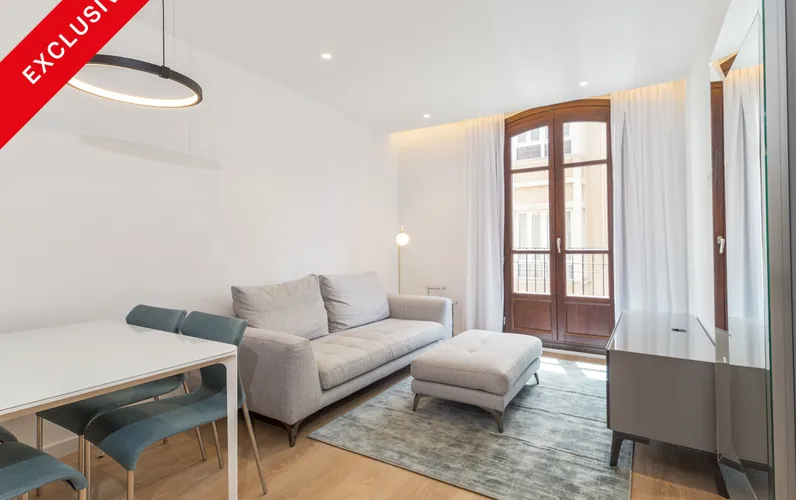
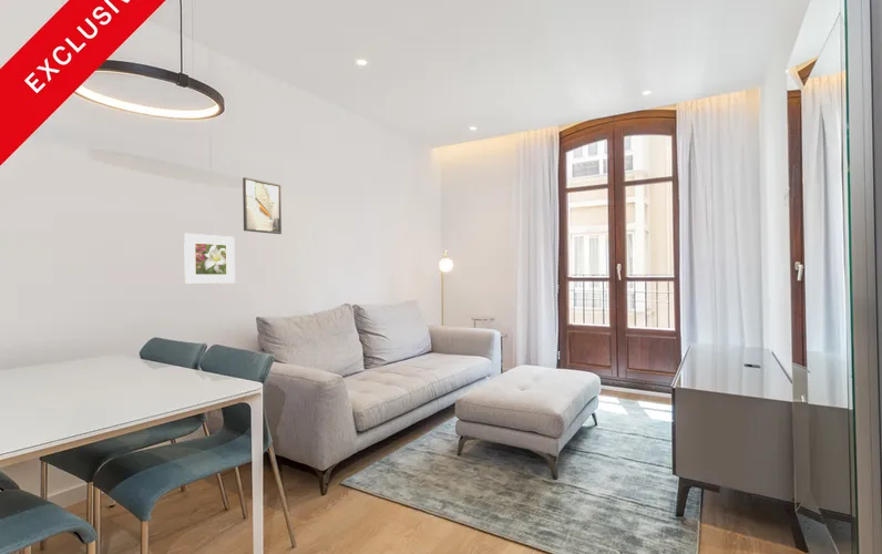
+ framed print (263, 206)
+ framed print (211, 259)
